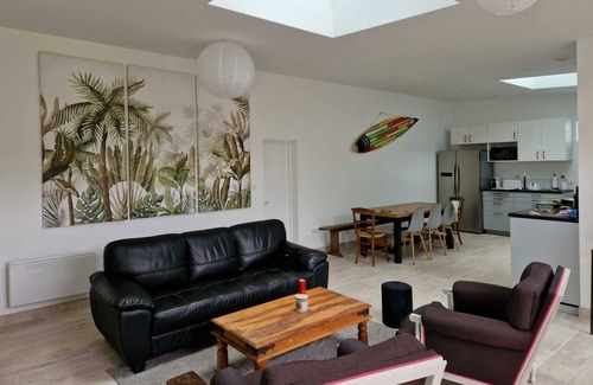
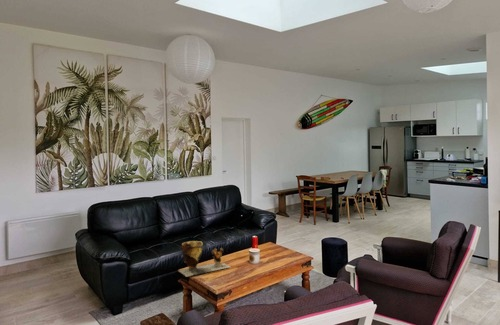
+ clay pot (201, 253)
